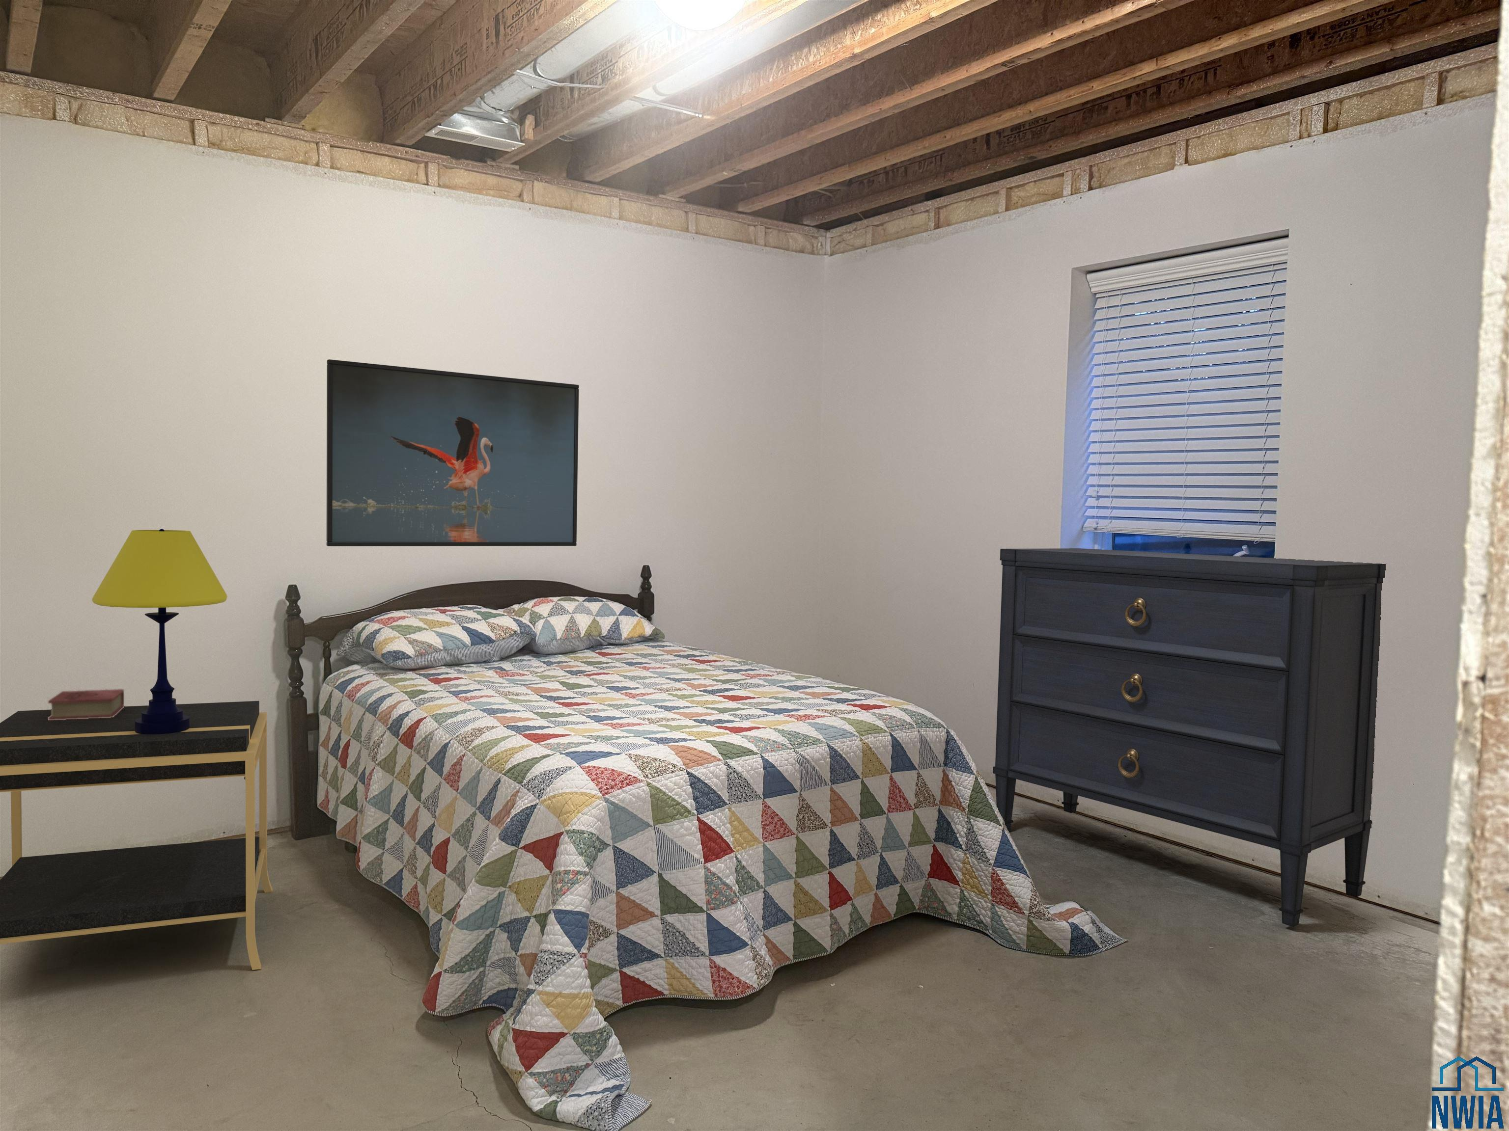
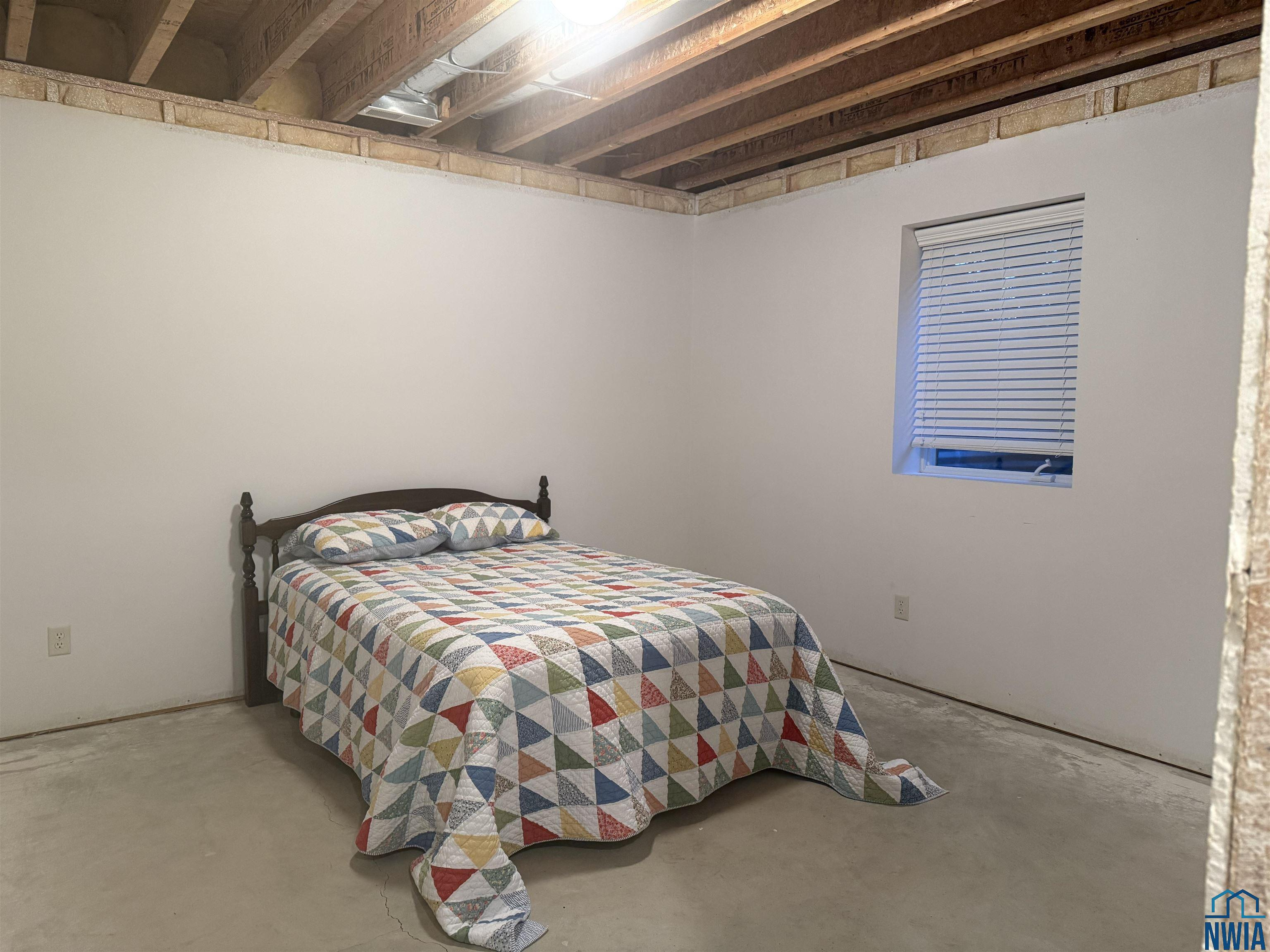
- table lamp (162, 628)
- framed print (461, 460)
- dresser (1170, 709)
- nightstand (128, 848)
- book (88, 703)
